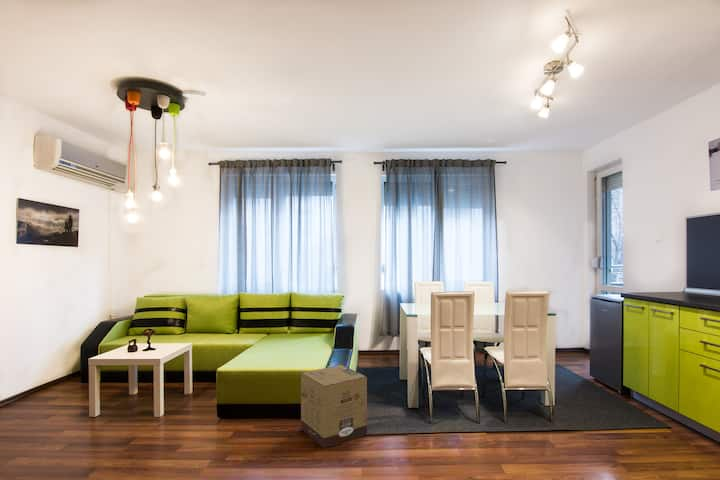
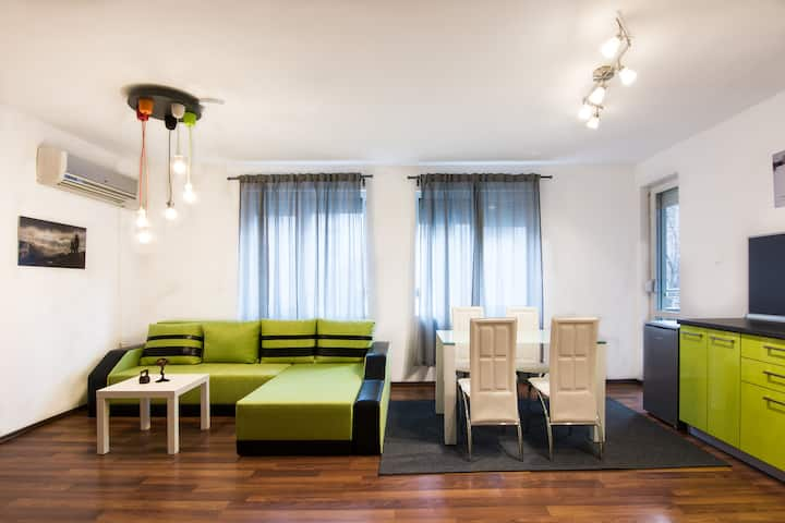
- cardboard box (333, 403)
